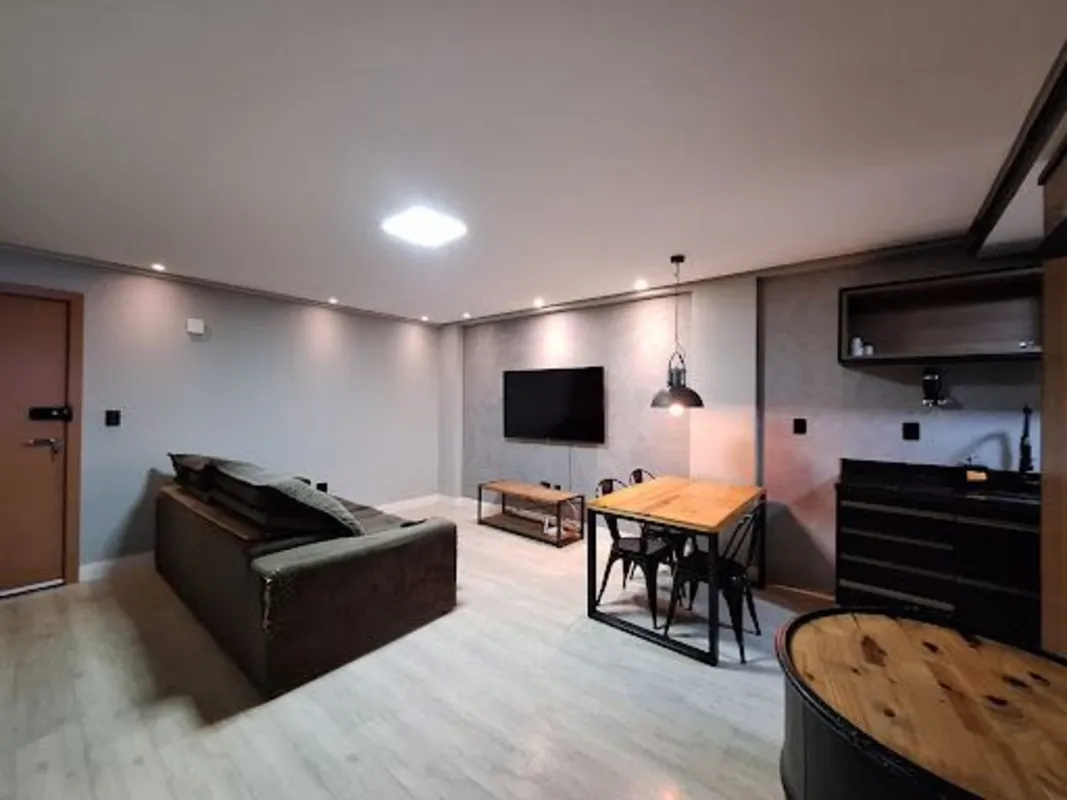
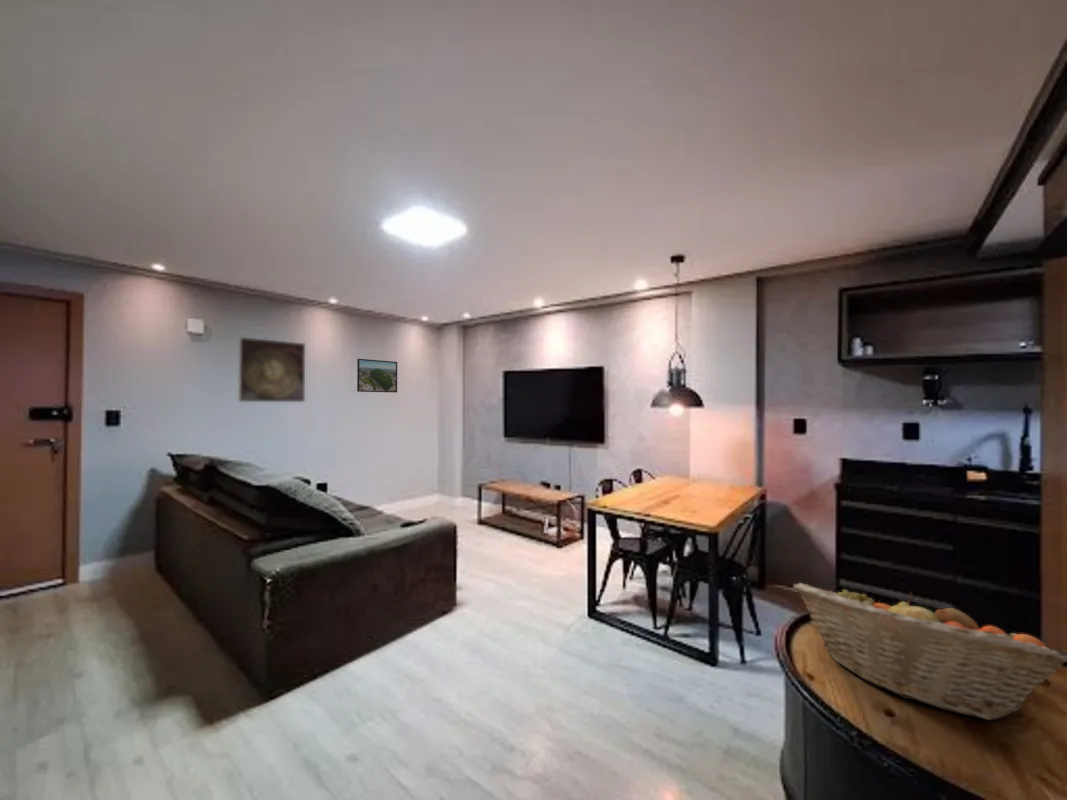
+ fruit basket (909, 632)
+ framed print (378, 376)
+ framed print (273, 371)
